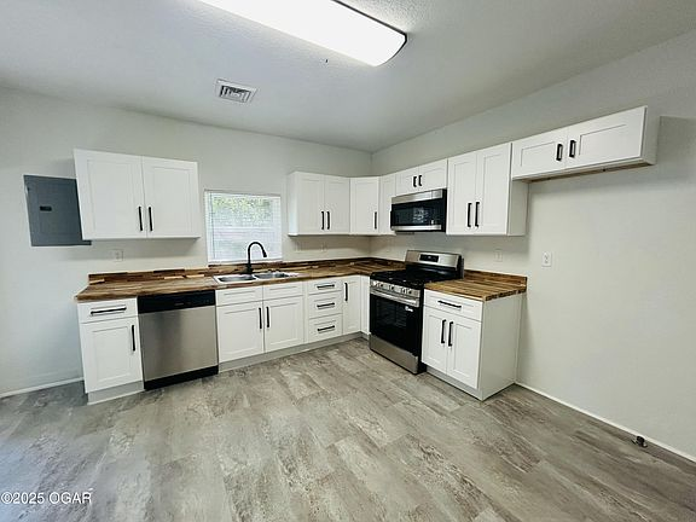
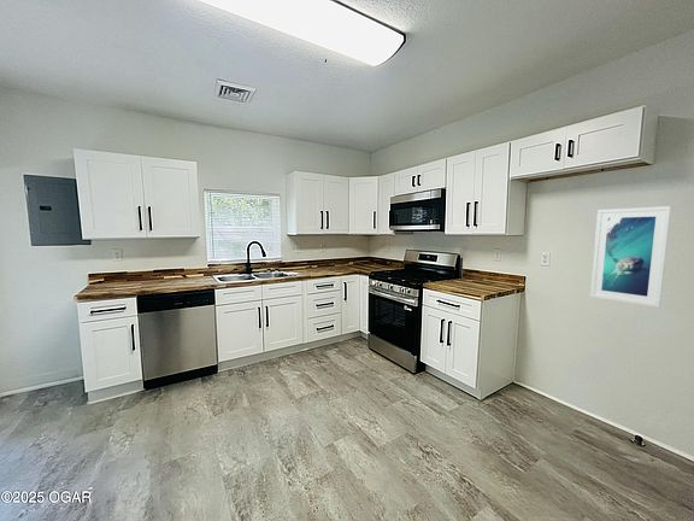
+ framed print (627, 256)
